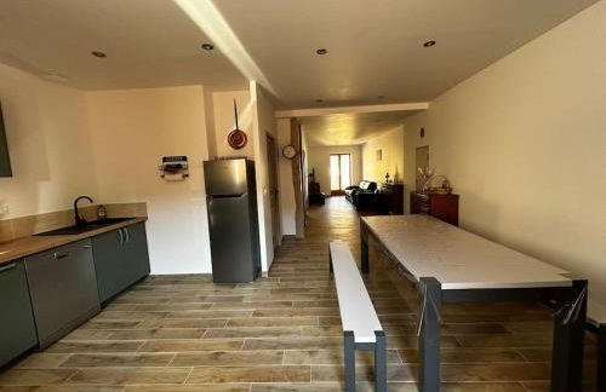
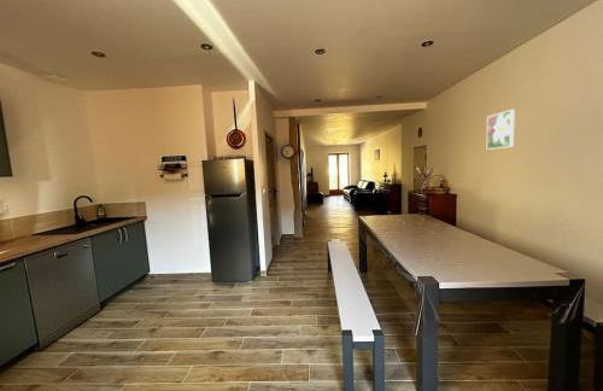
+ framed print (499, 130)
